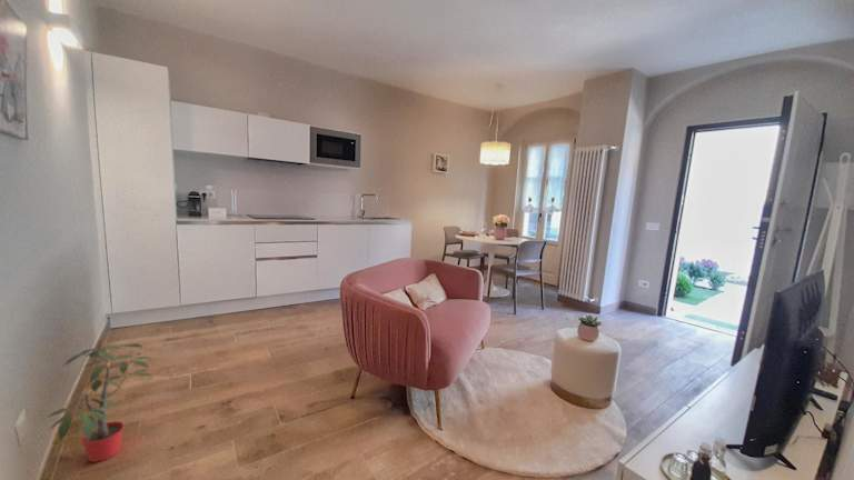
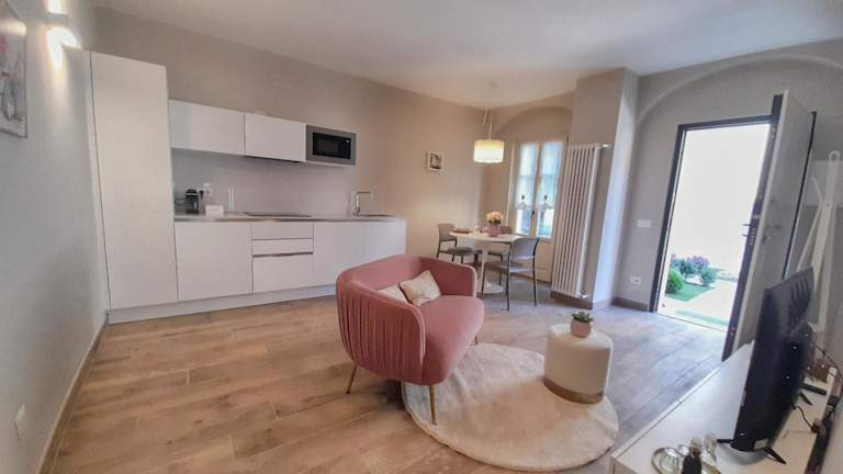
- potted plant (108, 400)
